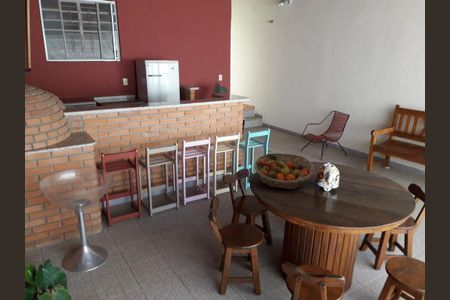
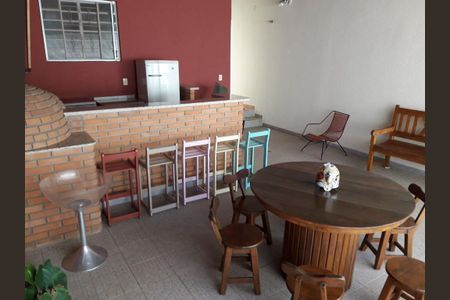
- fruit basket (283, 170)
